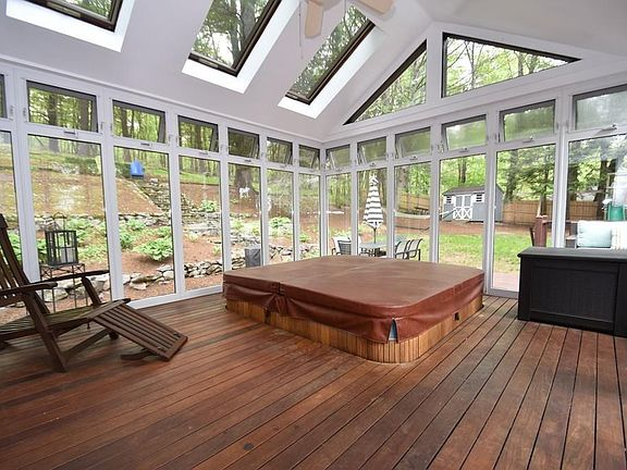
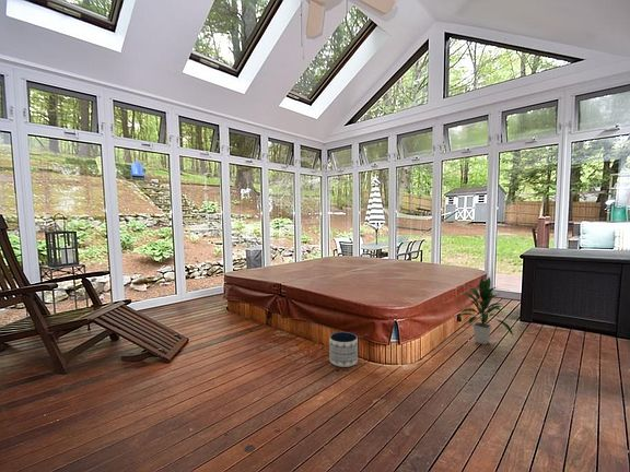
+ indoor plant (483, 310)
+ planter (343, 349)
